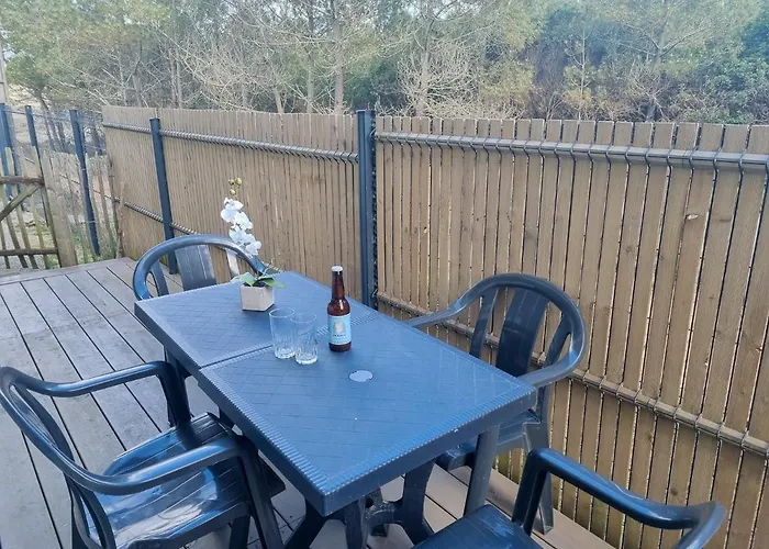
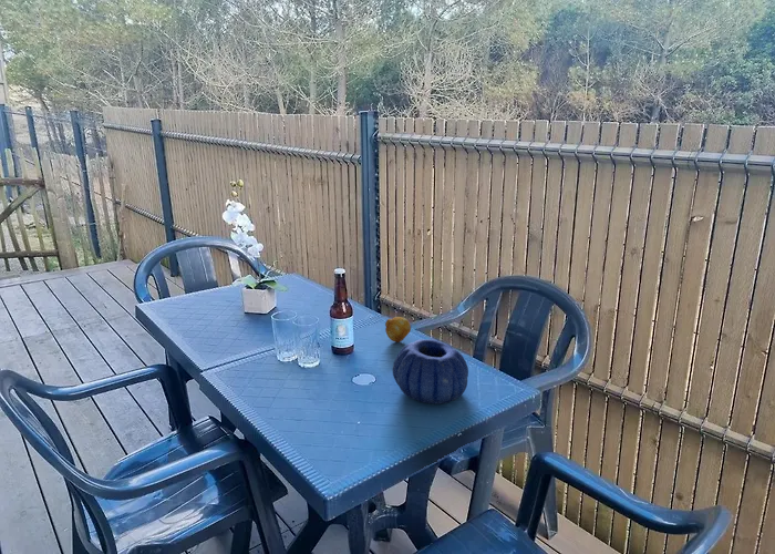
+ fruit (397, 329)
+ decorative bowl (431, 369)
